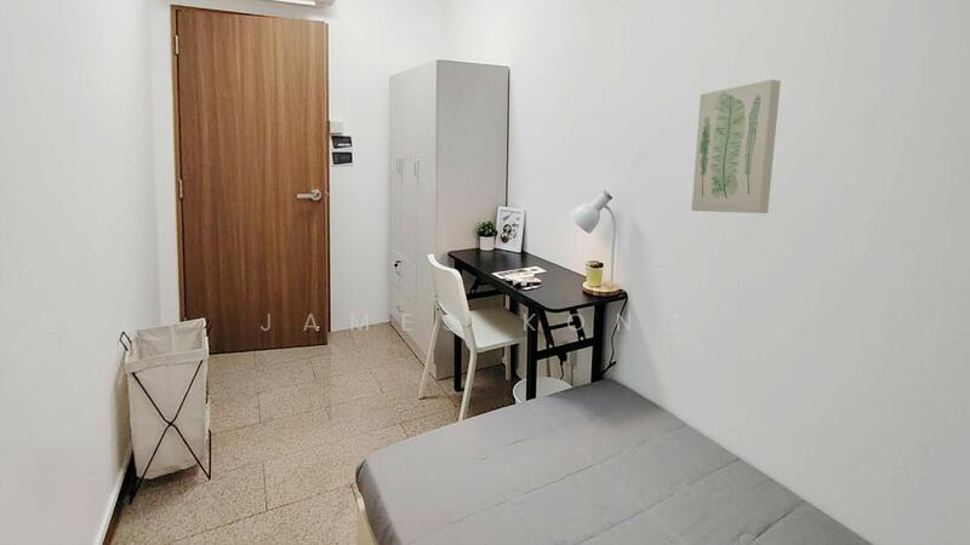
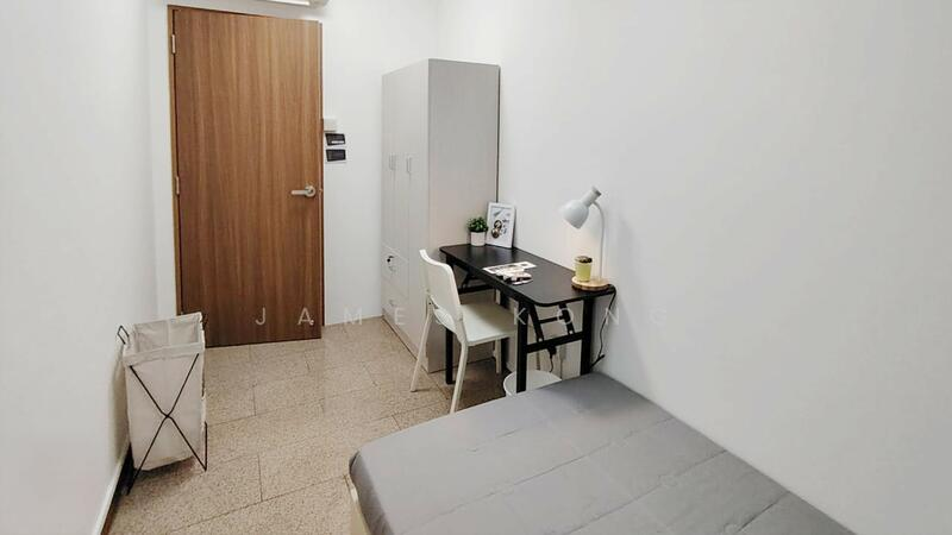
- wall art (732, 150)
